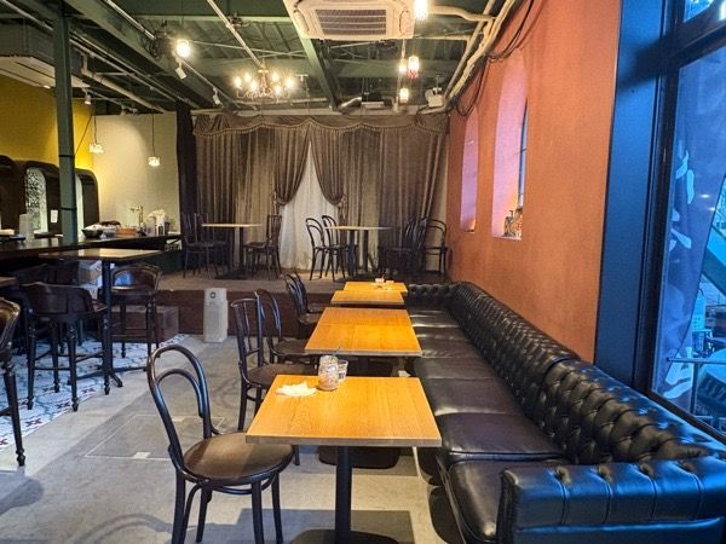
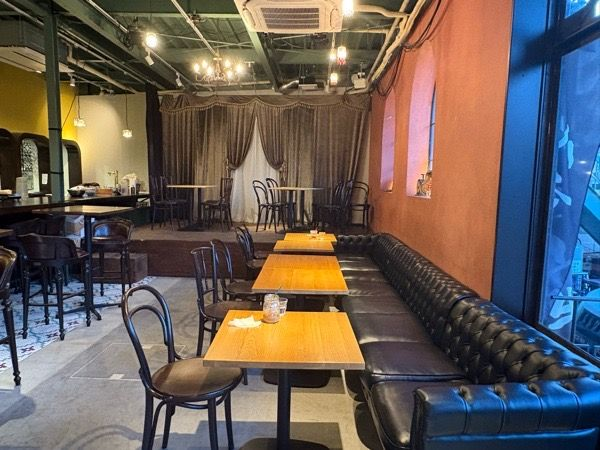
- air purifier (215, 313)
